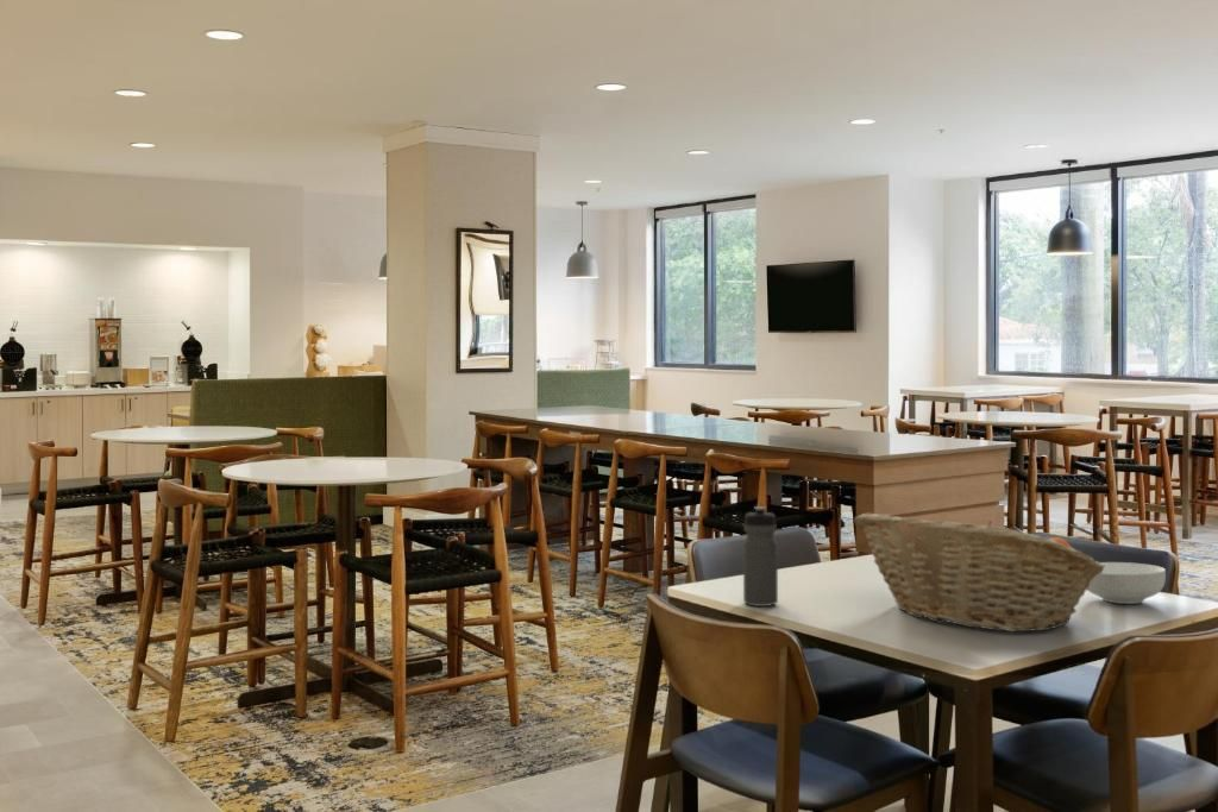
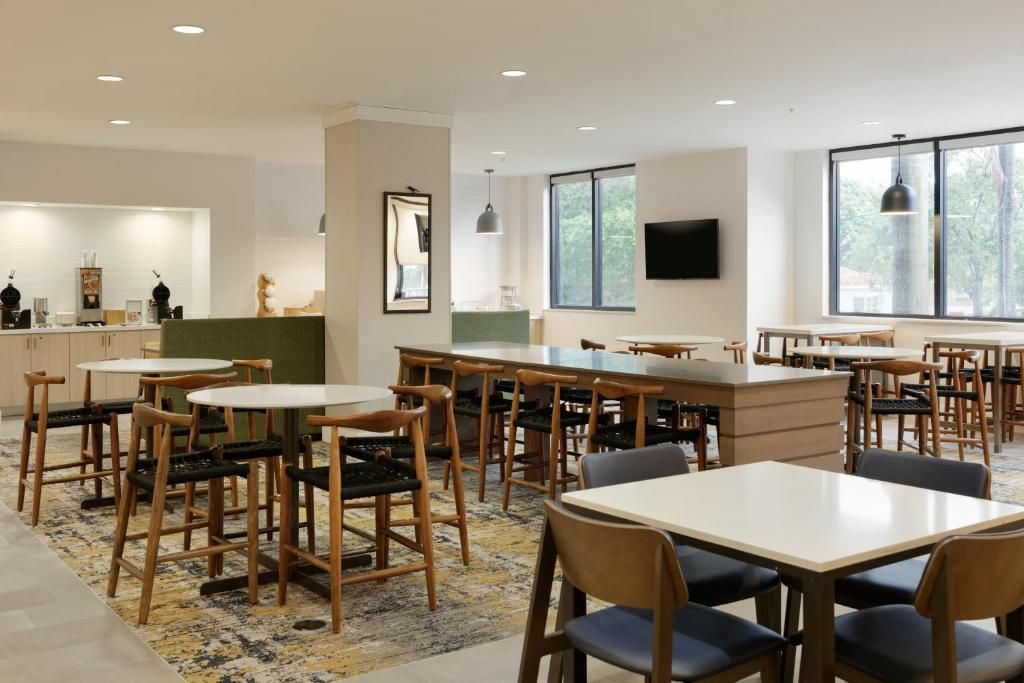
- water bottle (760, 554)
- cereal bowl (1122, 584)
- fruit basket (973, 562)
